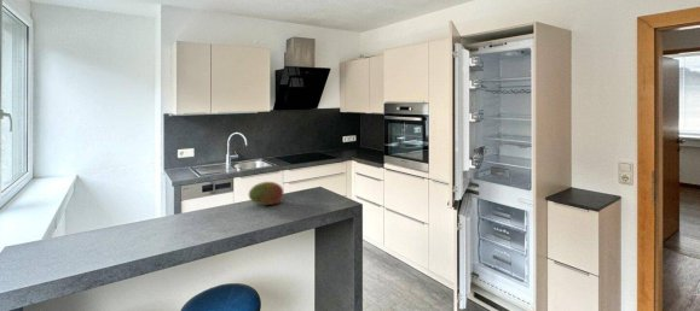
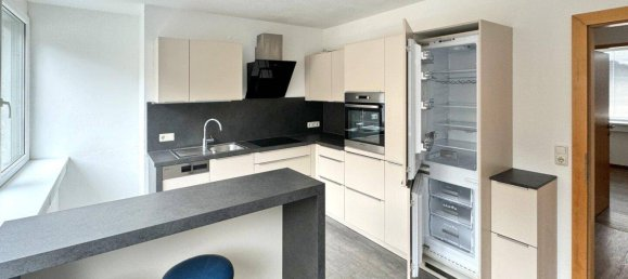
- fruit (266, 193)
